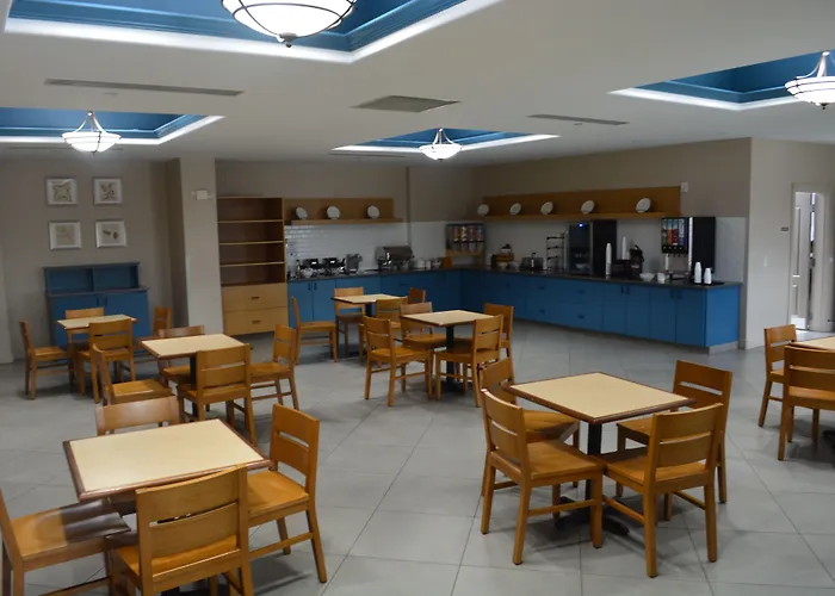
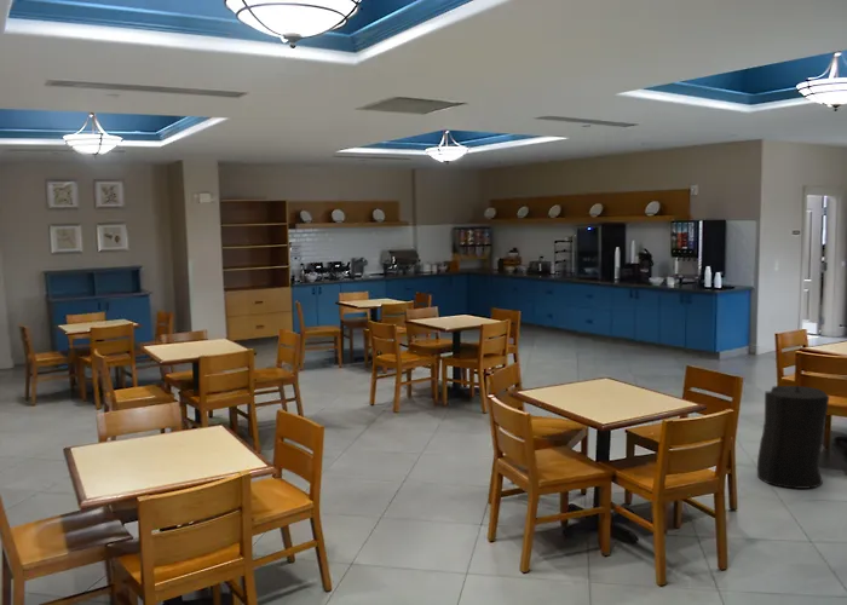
+ trash can (793, 431)
